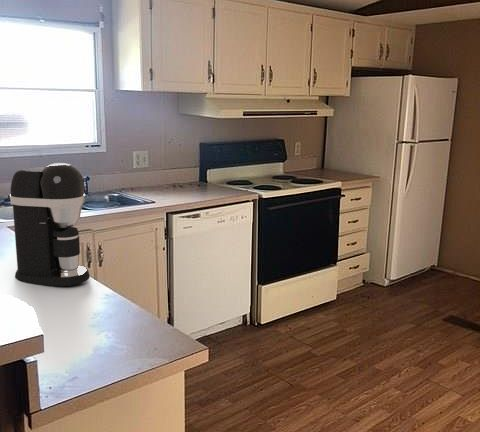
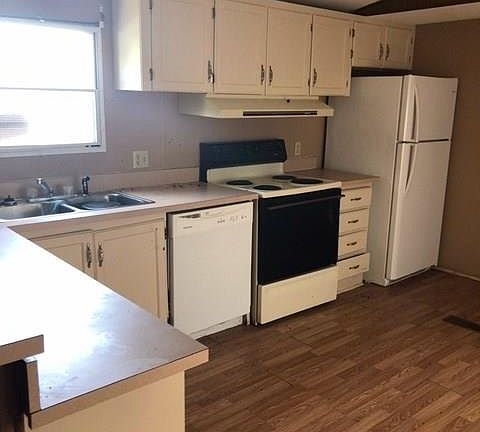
- coffee maker (49, 221)
